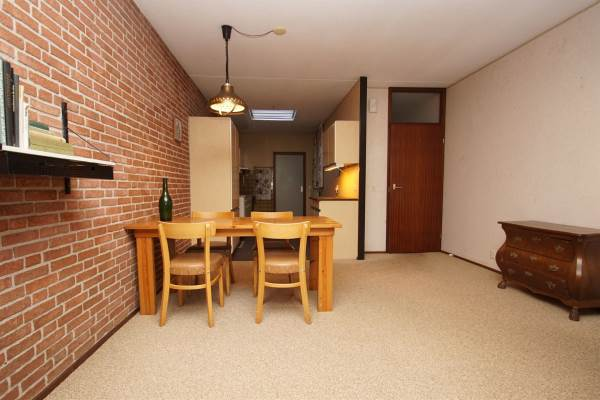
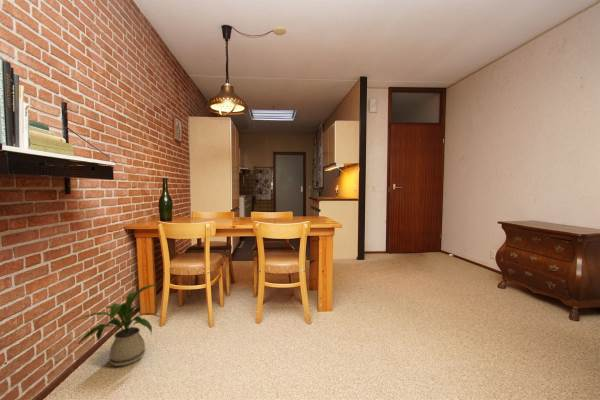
+ house plant (120, 323)
